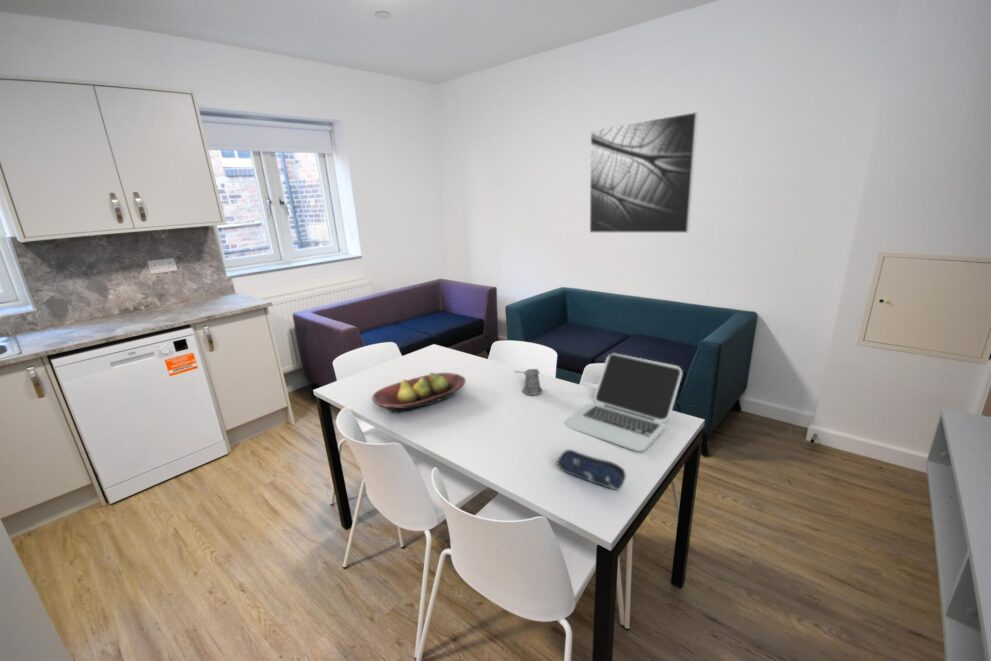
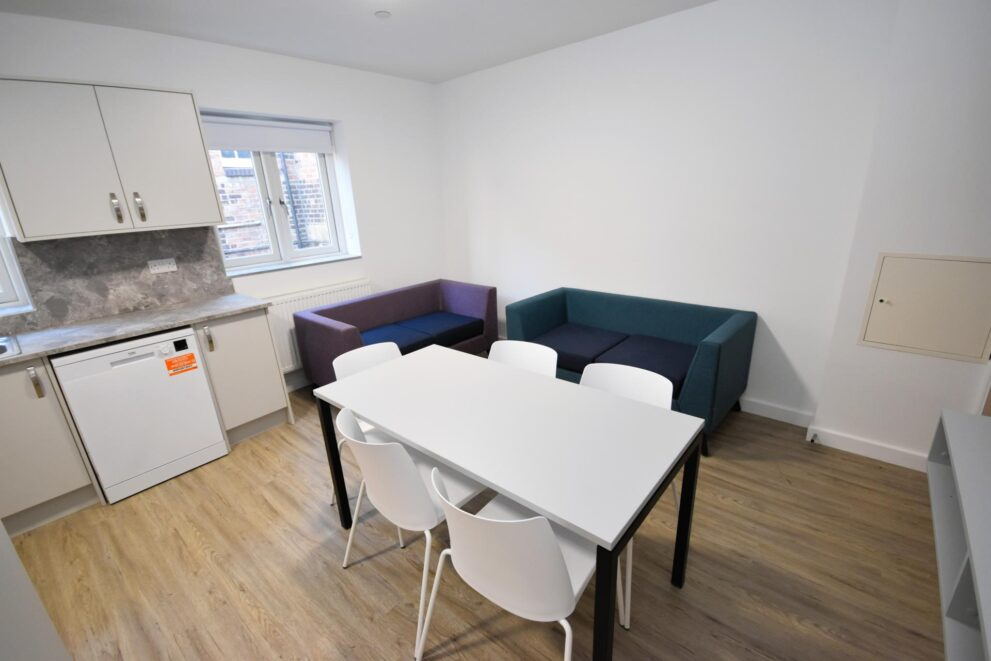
- fruit bowl (420, 389)
- laptop (623, 396)
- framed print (637, 179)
- pepper shaker (530, 379)
- pencil case (590, 469)
